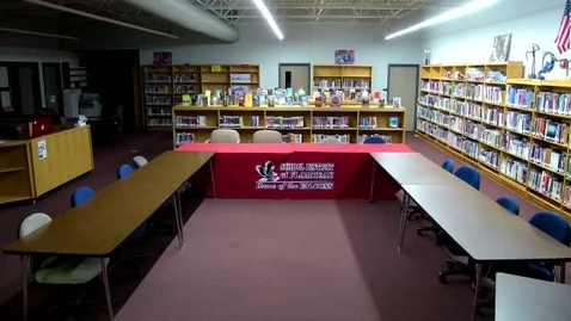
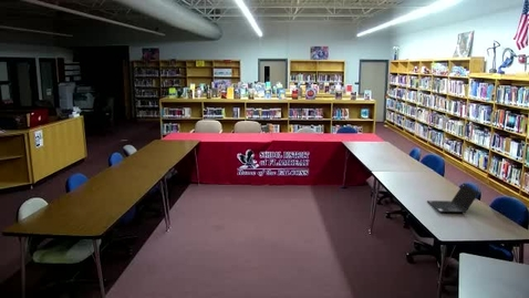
+ laptop computer (453, 198)
